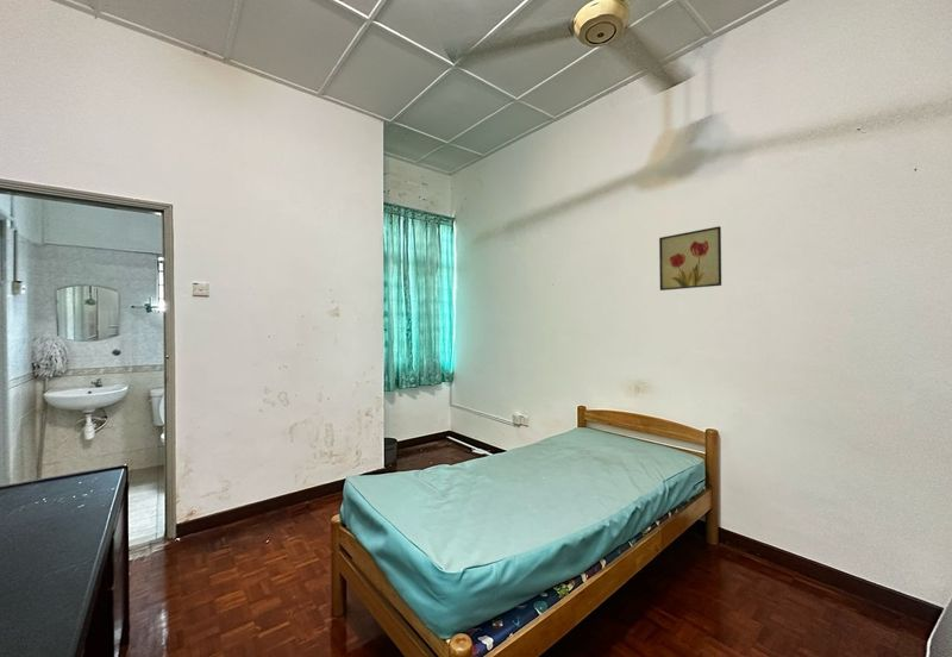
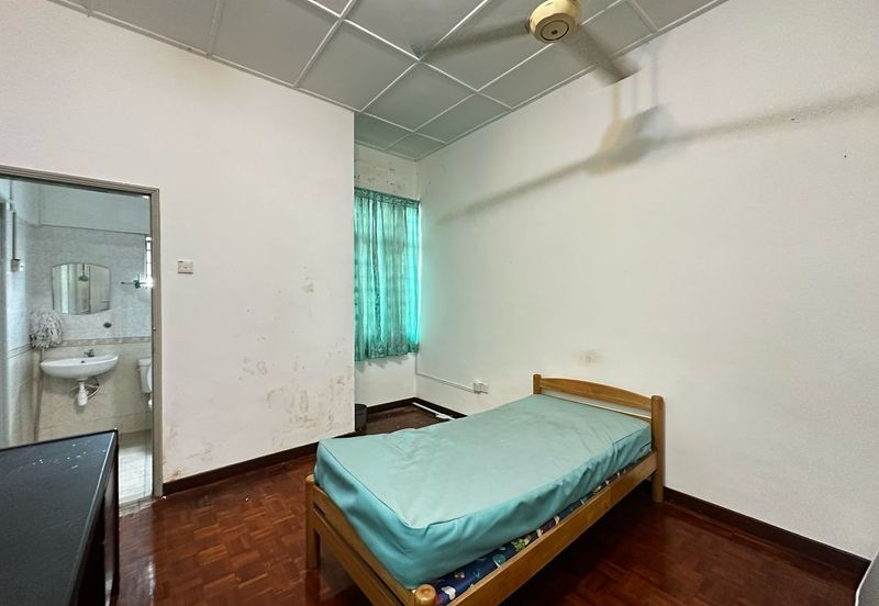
- wall art (689, 259)
